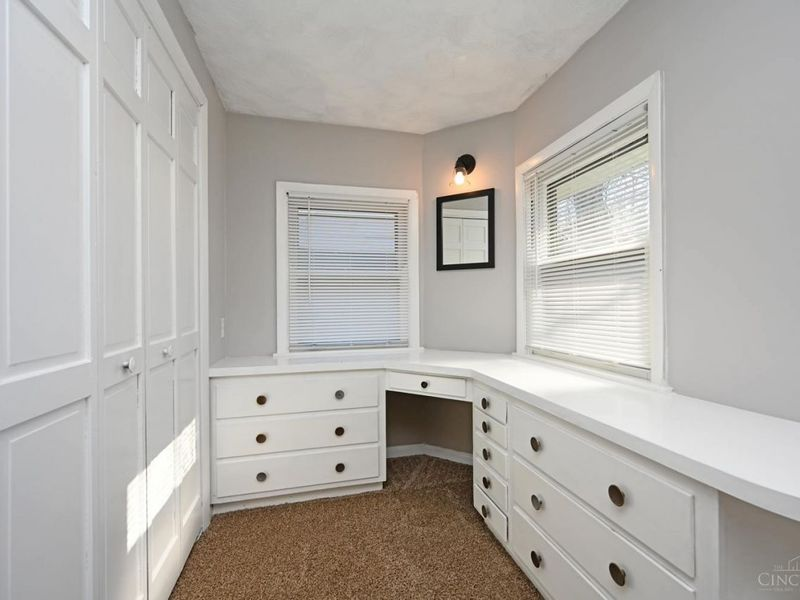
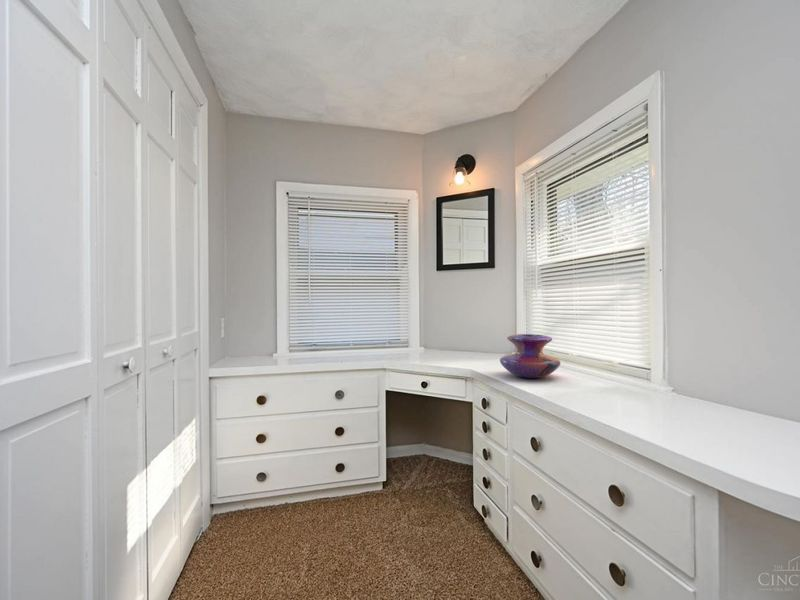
+ decorative vase (529, 355)
